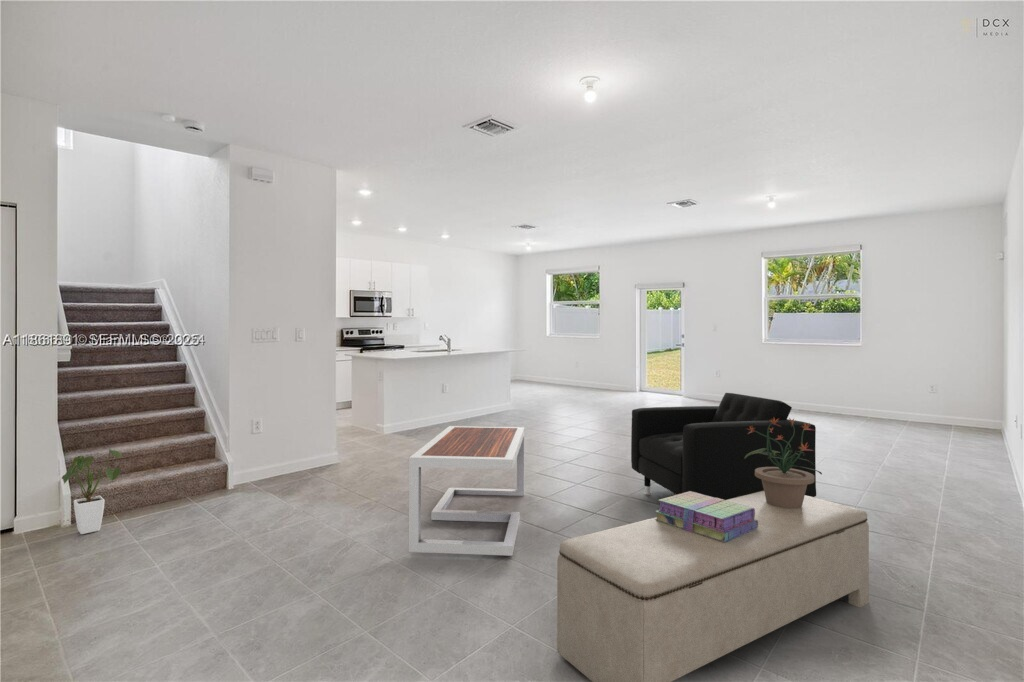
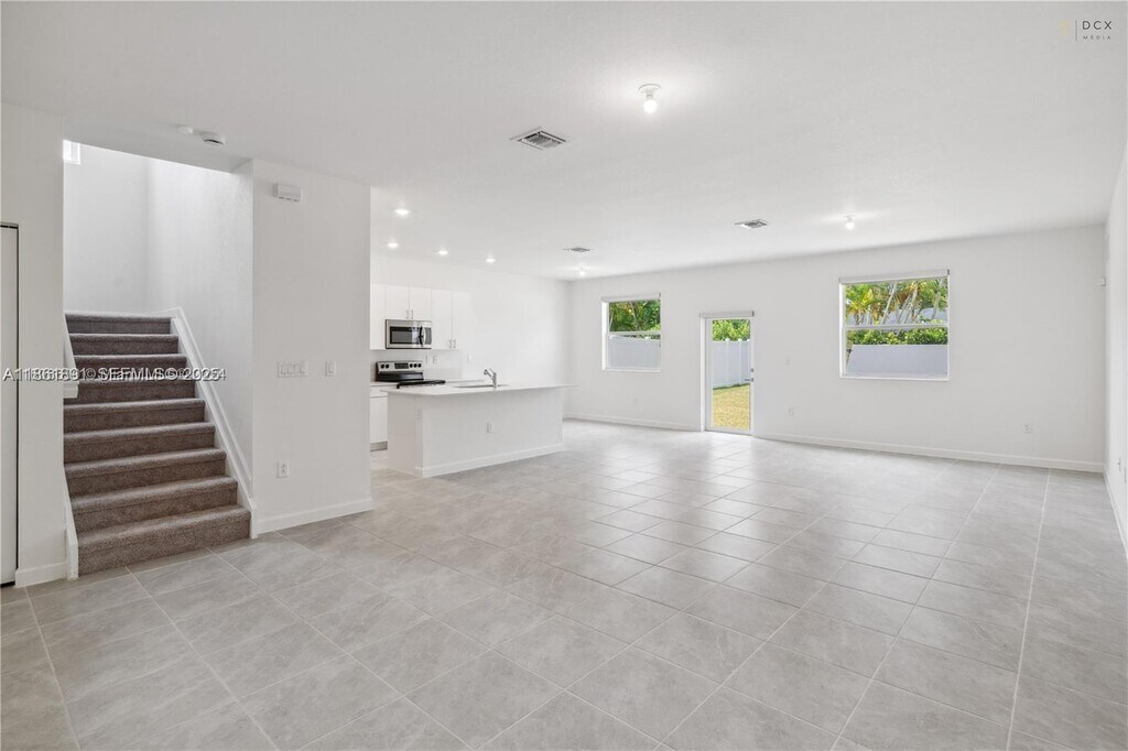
- stack of books (705, 513)
- armchair (714, 449)
- house plant (94, 490)
- potted plant (784, 460)
- bench (726, 573)
- coffee table (475, 488)
